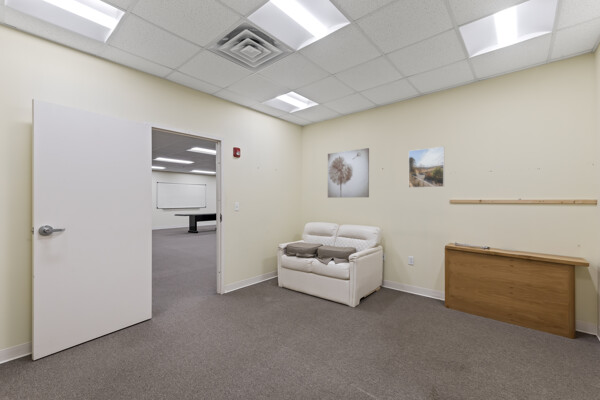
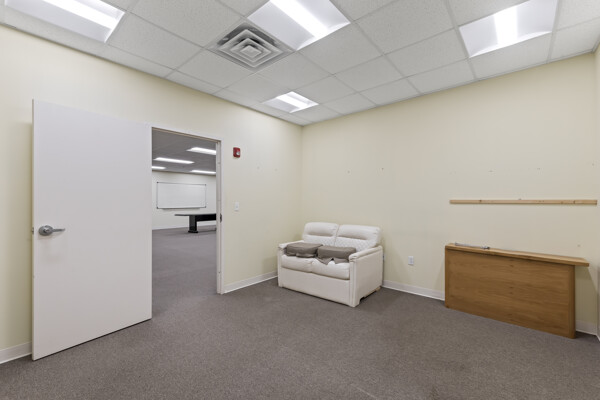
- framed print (425, 168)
- wall art (347, 174)
